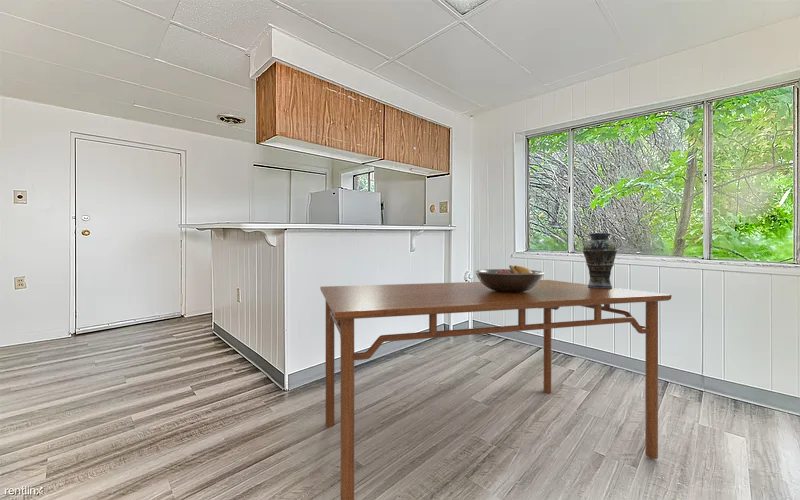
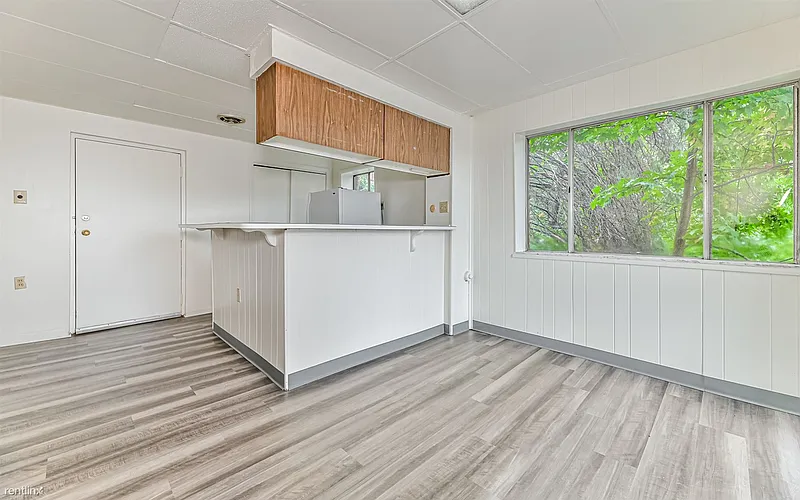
- fruit bowl (508, 278)
- vase (599, 260)
- dining table (475, 334)
